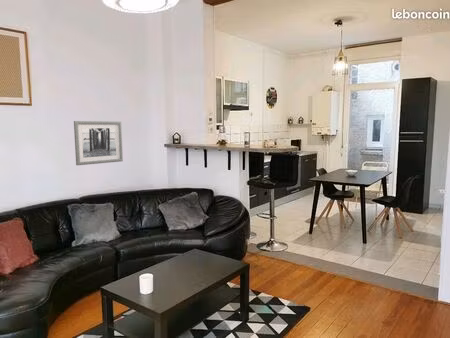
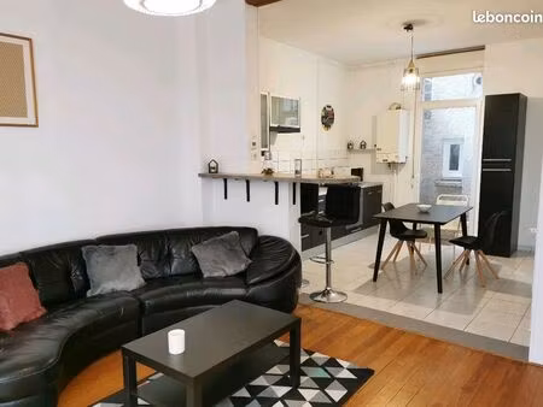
- wall art (99, 142)
